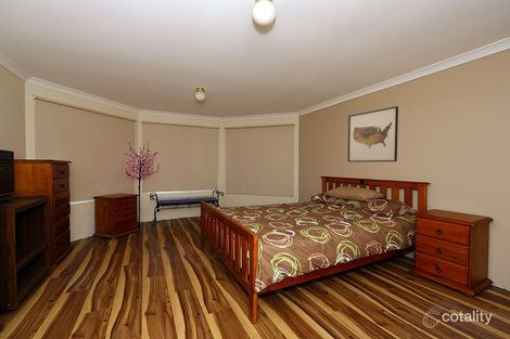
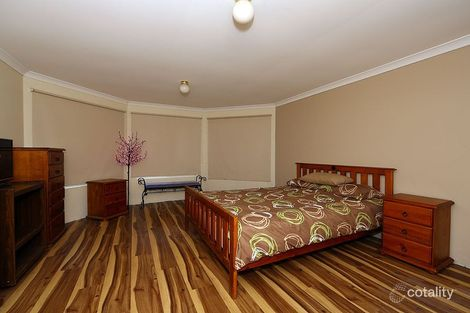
- wall art (370, 136)
